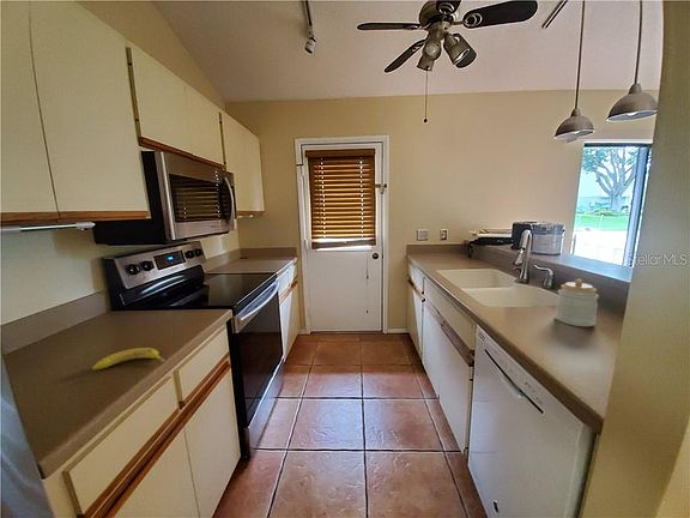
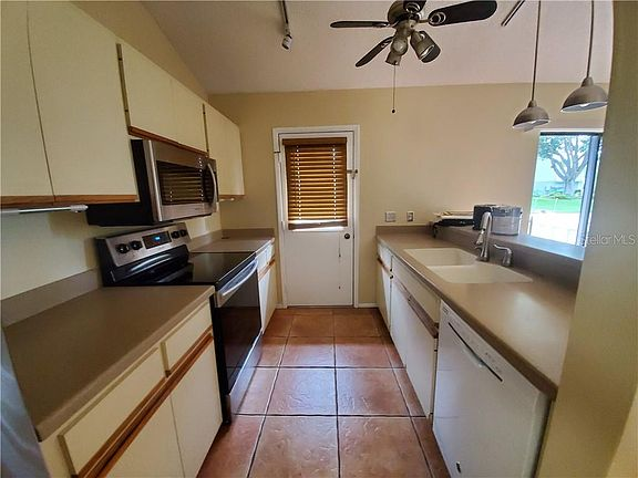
- jar (576, 300)
- fruit (132, 357)
